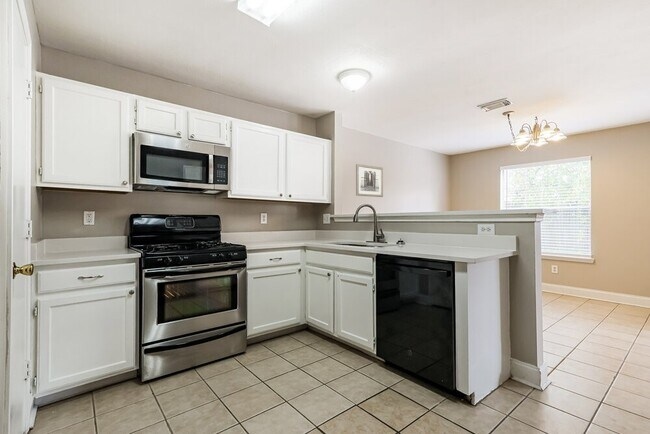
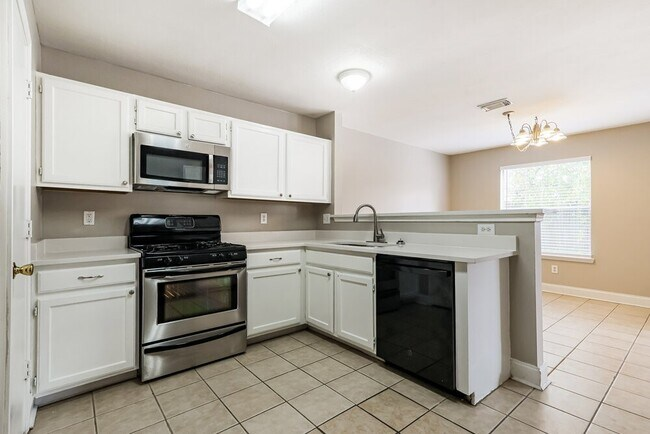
- wall art (369, 181)
